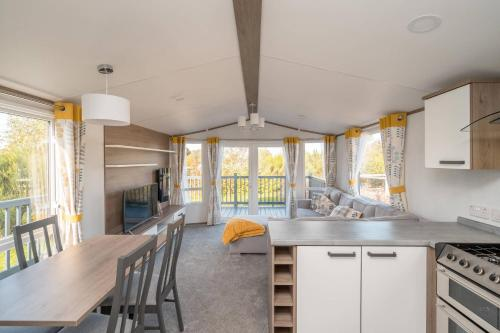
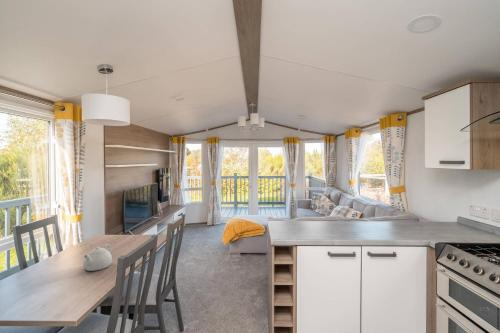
+ teapot (98, 256)
